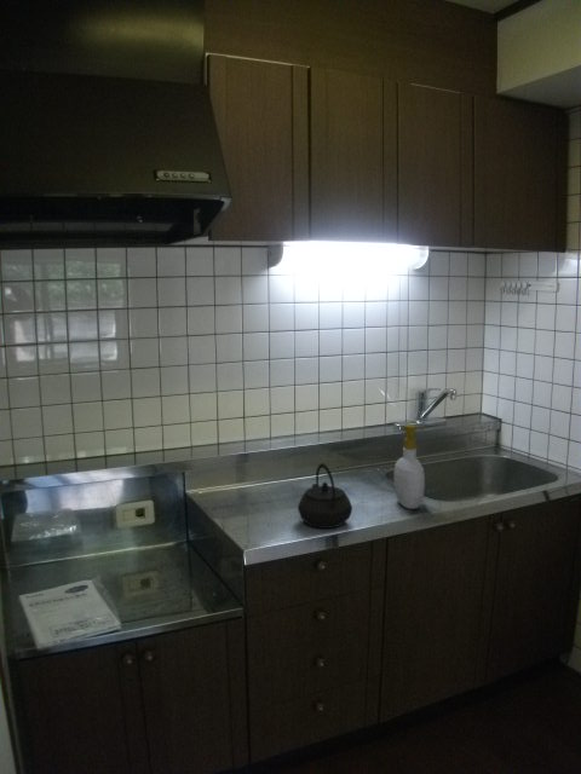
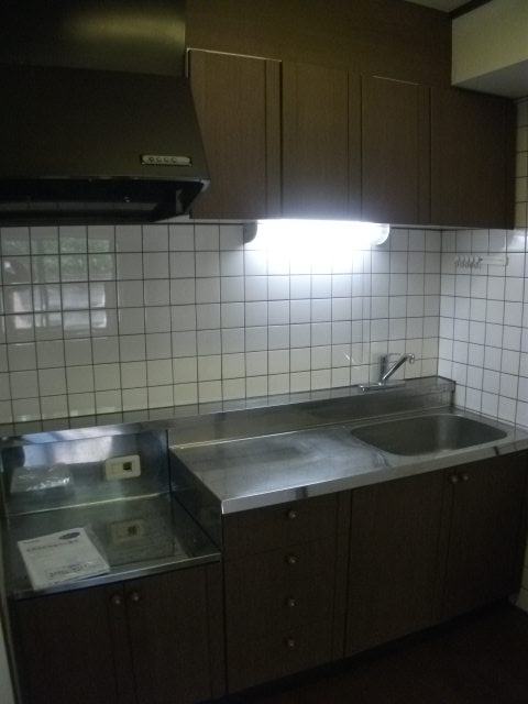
- kettle (323, 492)
- soap bottle (410, 464)
